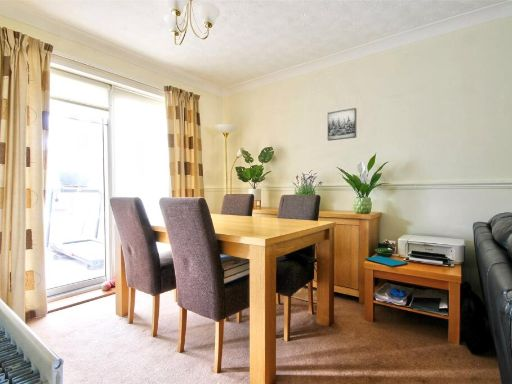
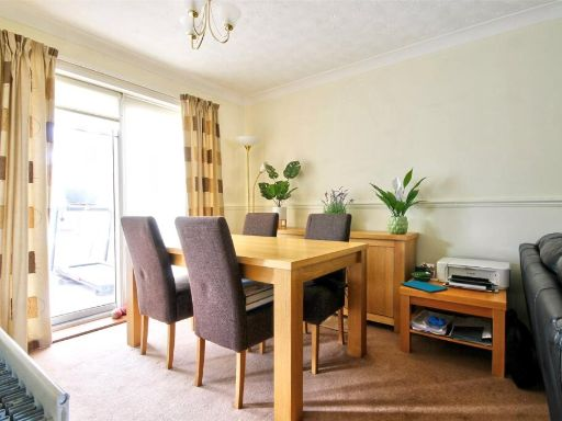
- wall art (341, 124)
